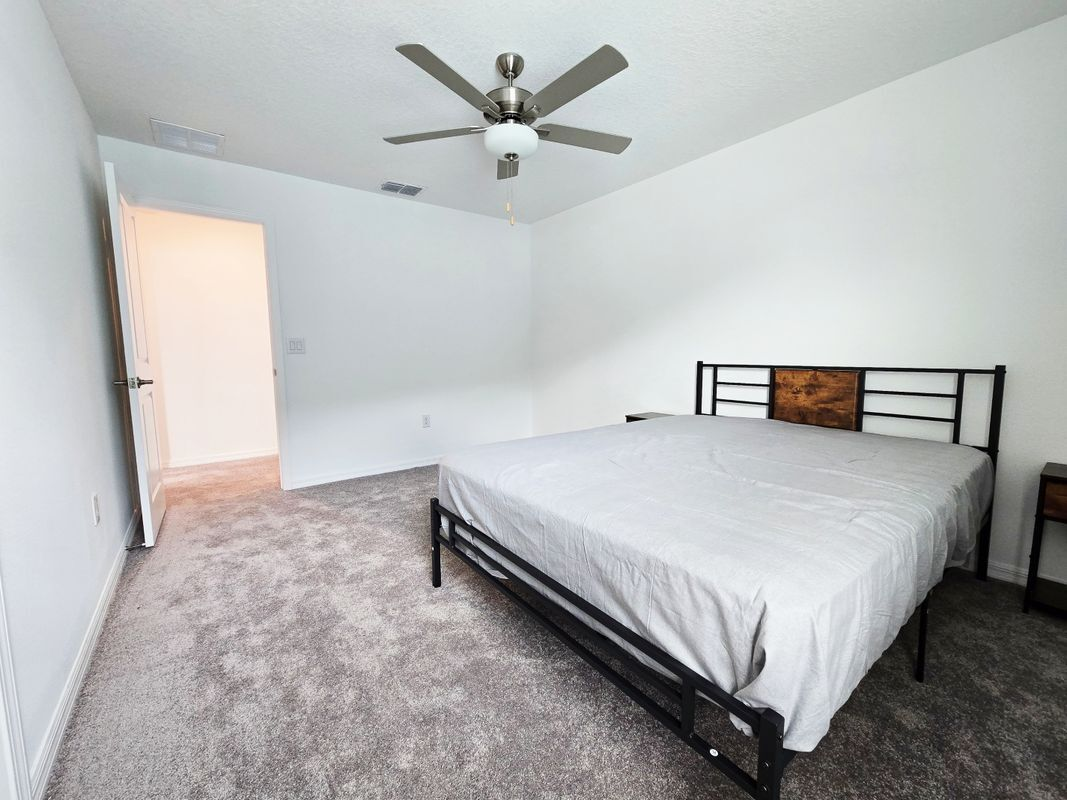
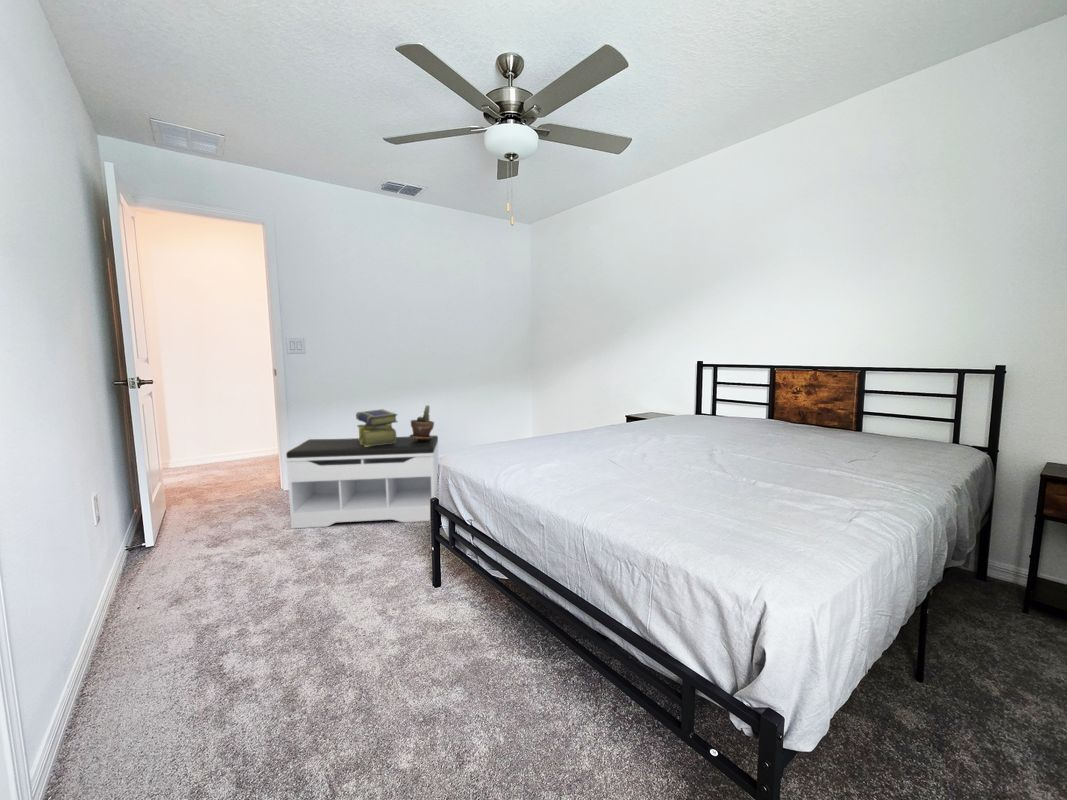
+ stack of books (377, 426)
+ bench (369, 478)
+ potted plant (421, 422)
